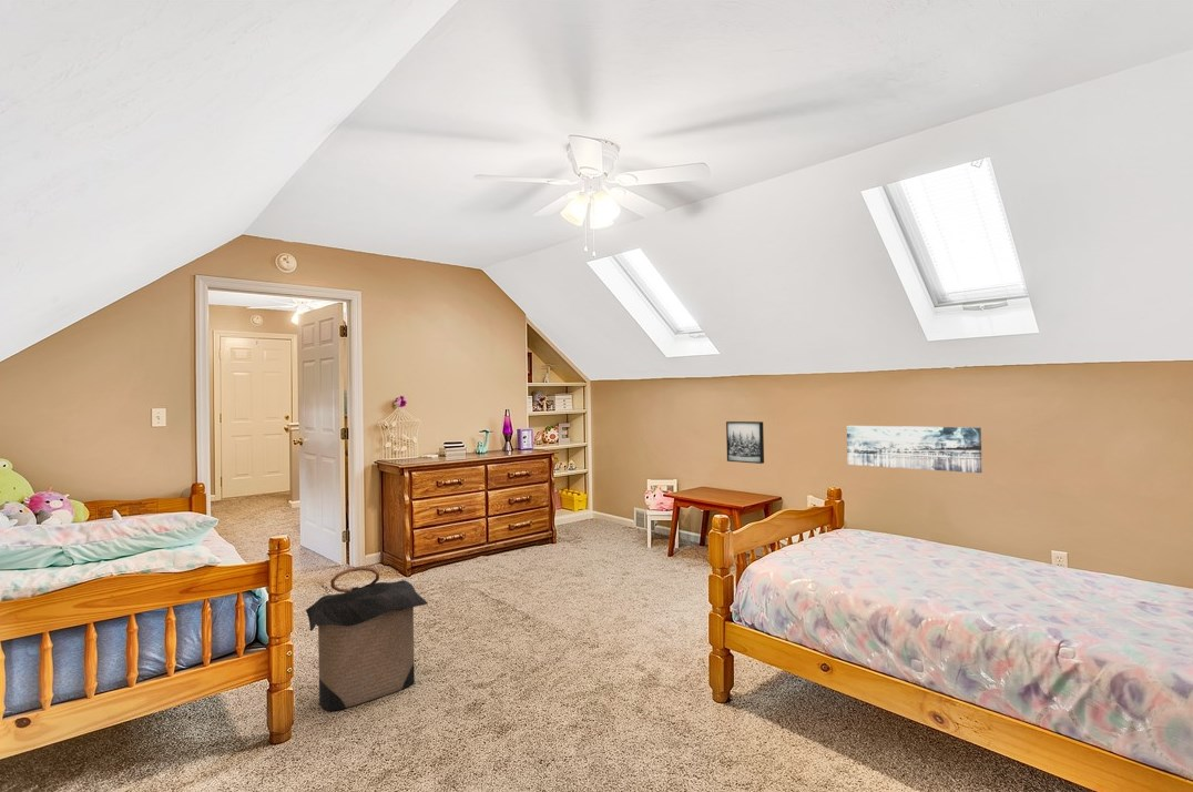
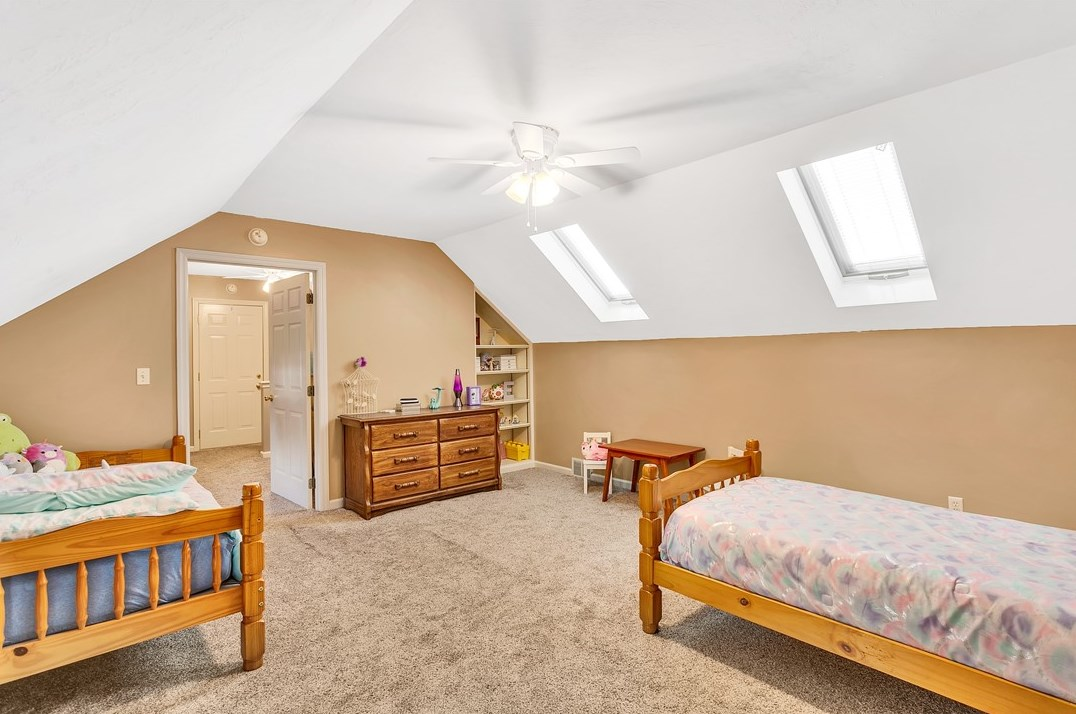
- wall art (744, 441)
- laundry hamper (368, 625)
- wall art (909, 447)
